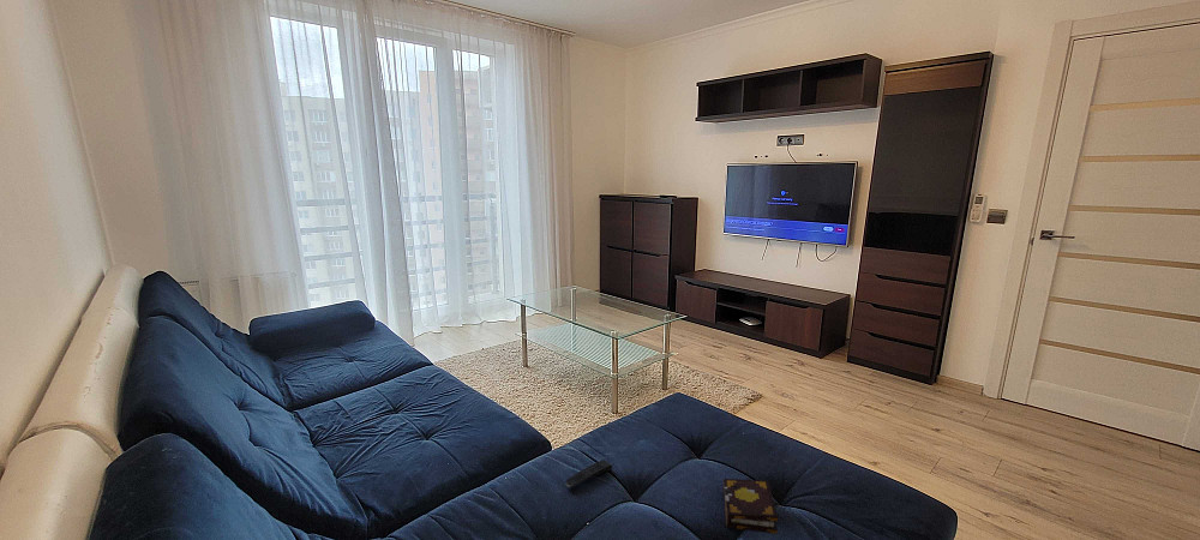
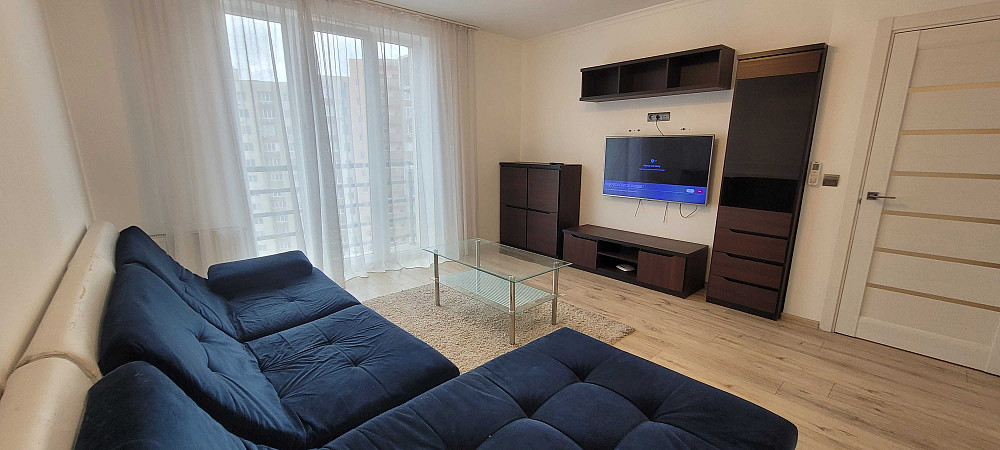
- book (748, 503)
- remote control (588, 474)
